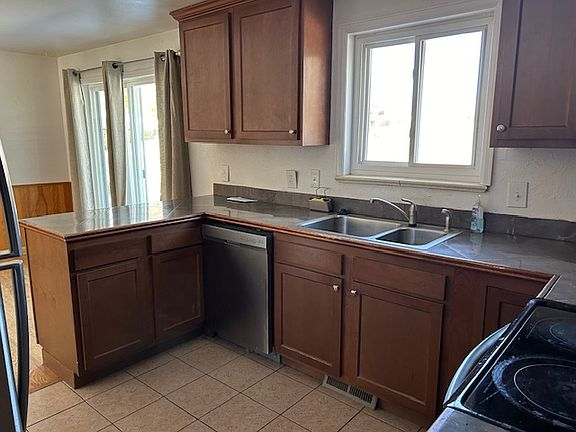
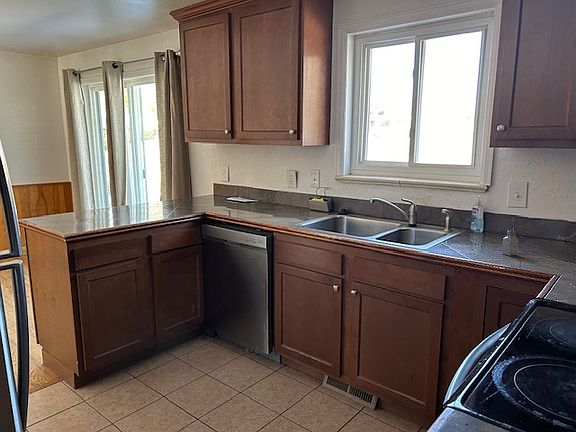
+ saltshaker (510, 242)
